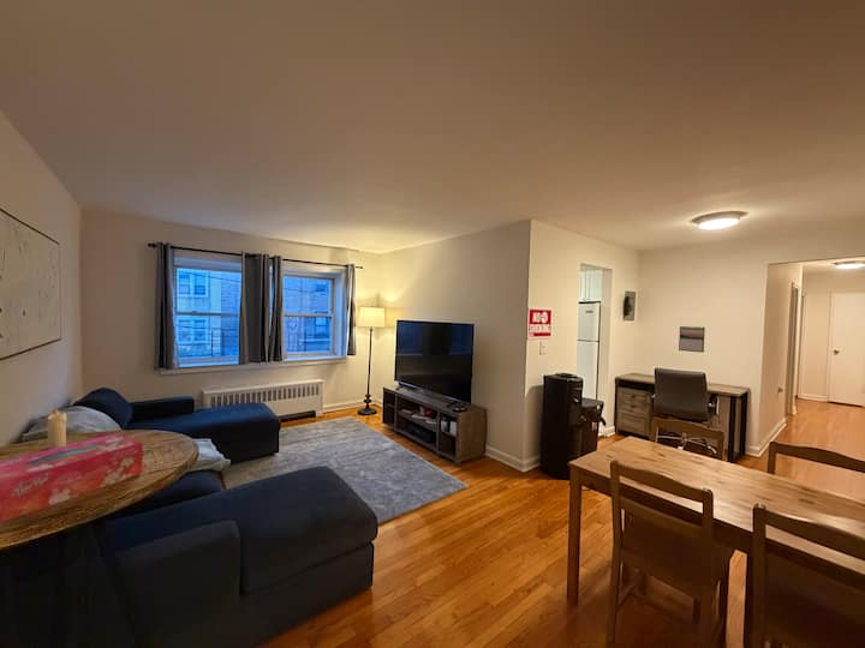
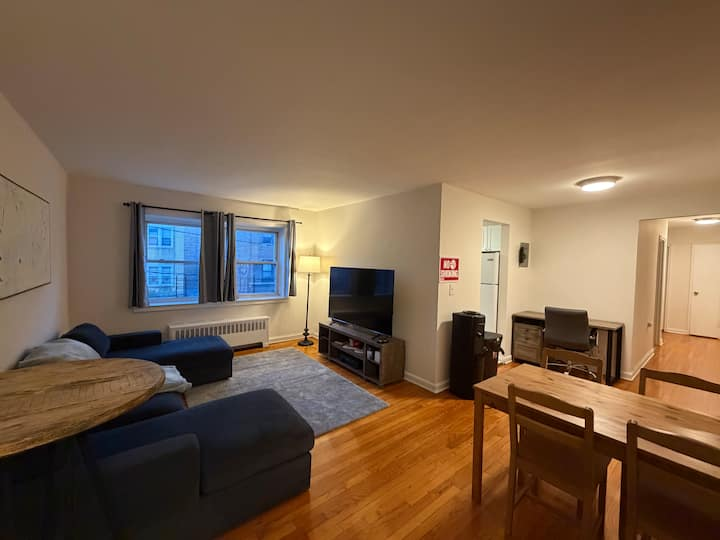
- calendar (691, 338)
- candle (56, 427)
- tissue box (66, 470)
